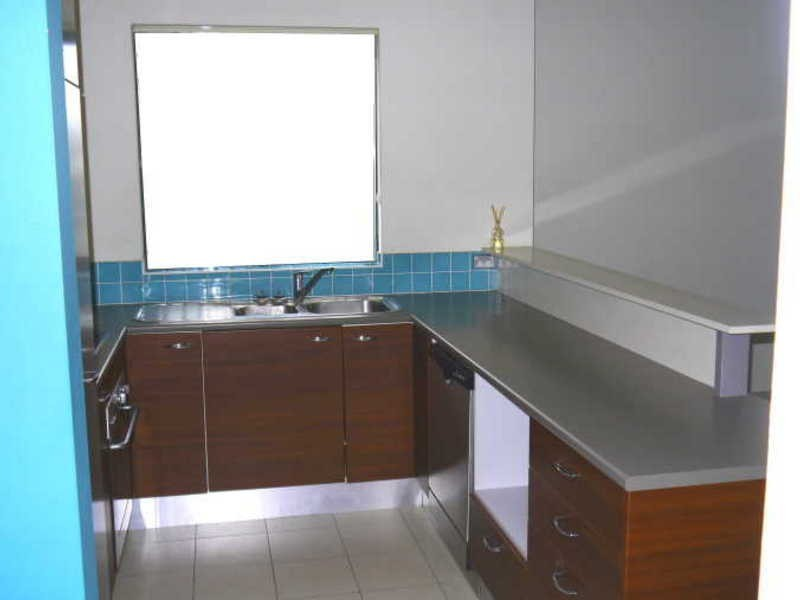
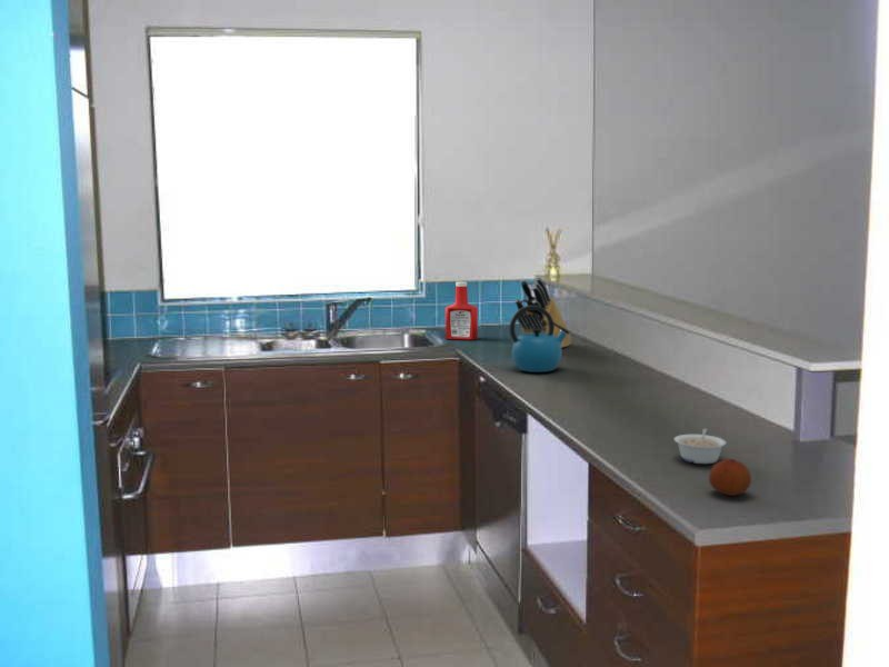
+ kettle (539, 337)
+ fruit (729, 476)
+ legume (698, 447)
+ knife block (542, 313)
+ soap bottle (461, 310)
